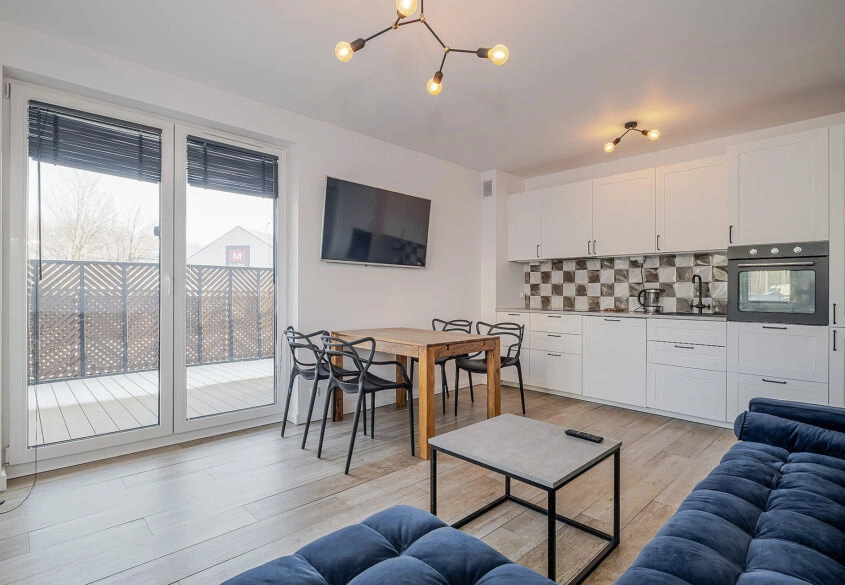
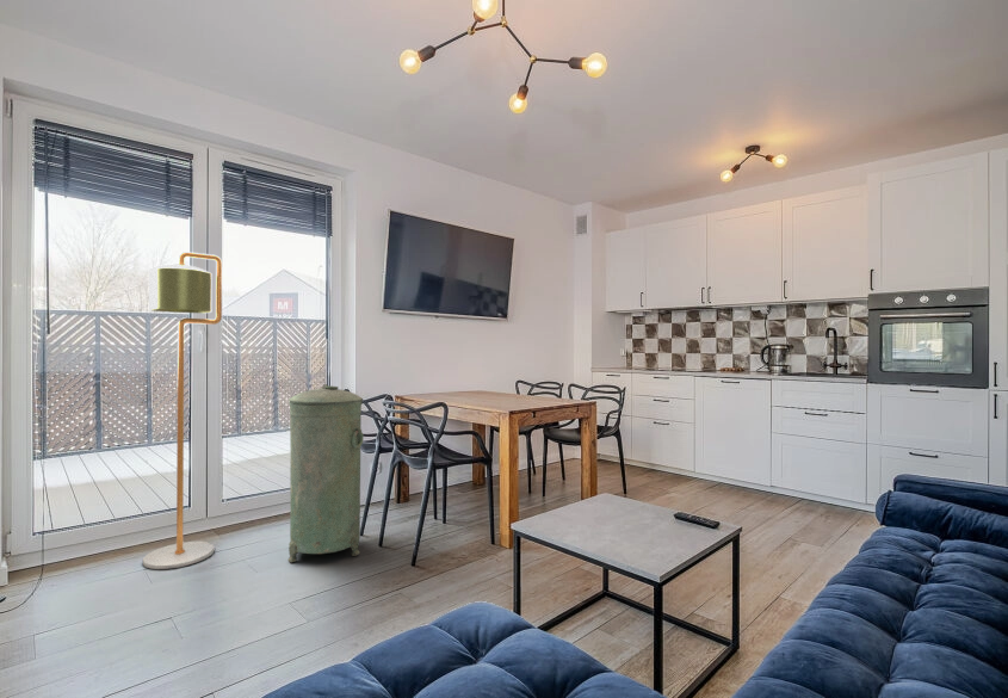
+ trash can (326, 468)
+ floor lamp (183, 403)
